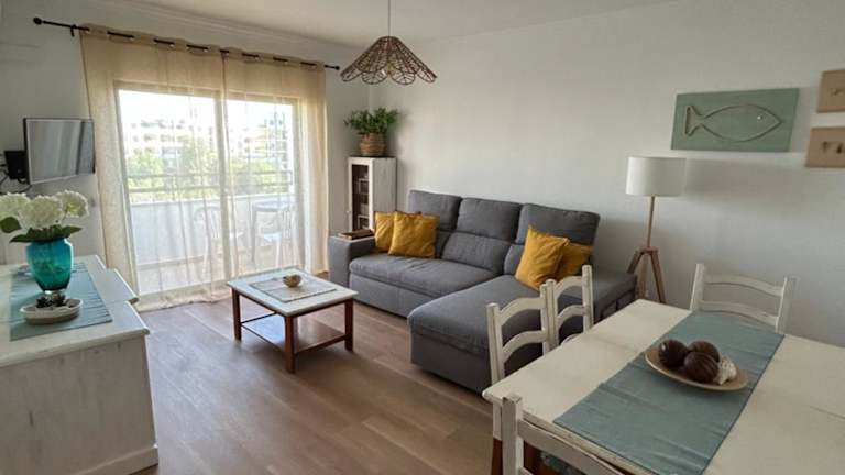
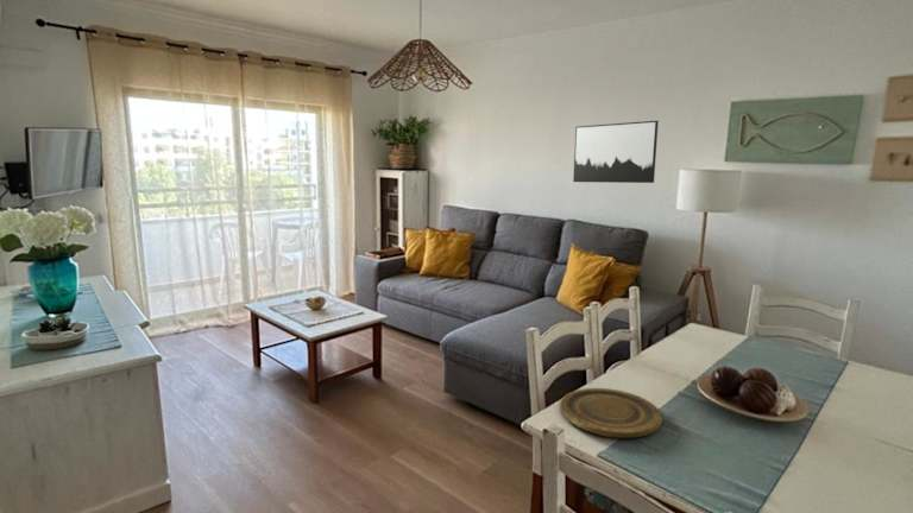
+ wall art (612, 153)
+ plate (609, 410)
